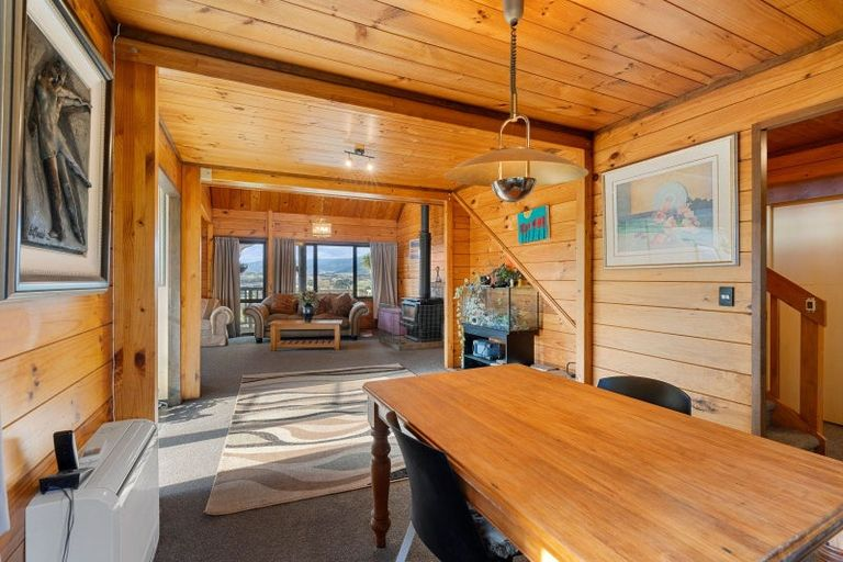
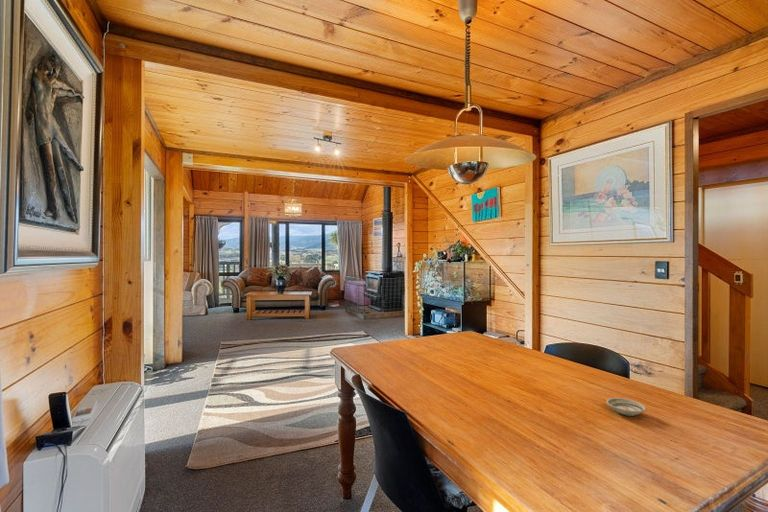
+ saucer (625, 408)
